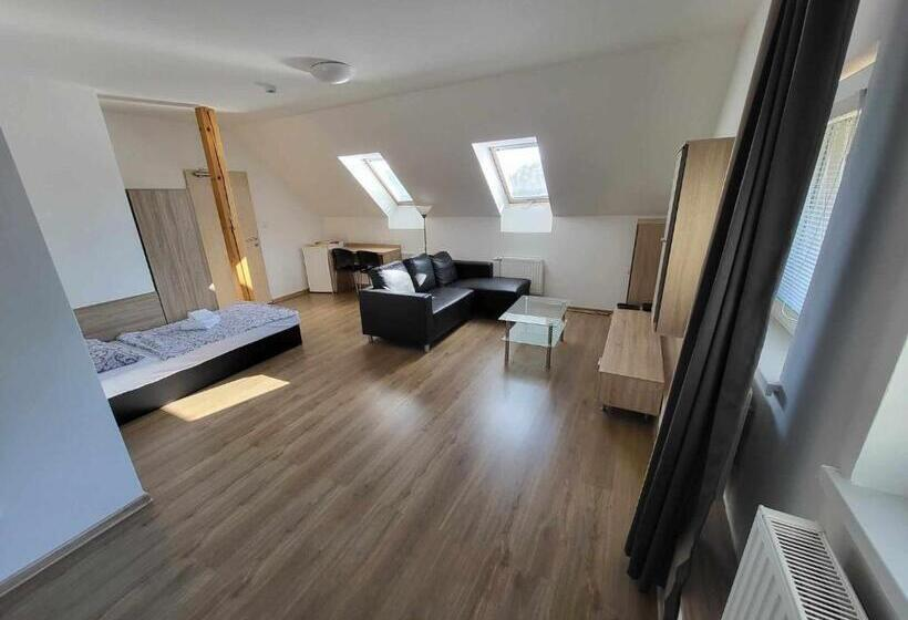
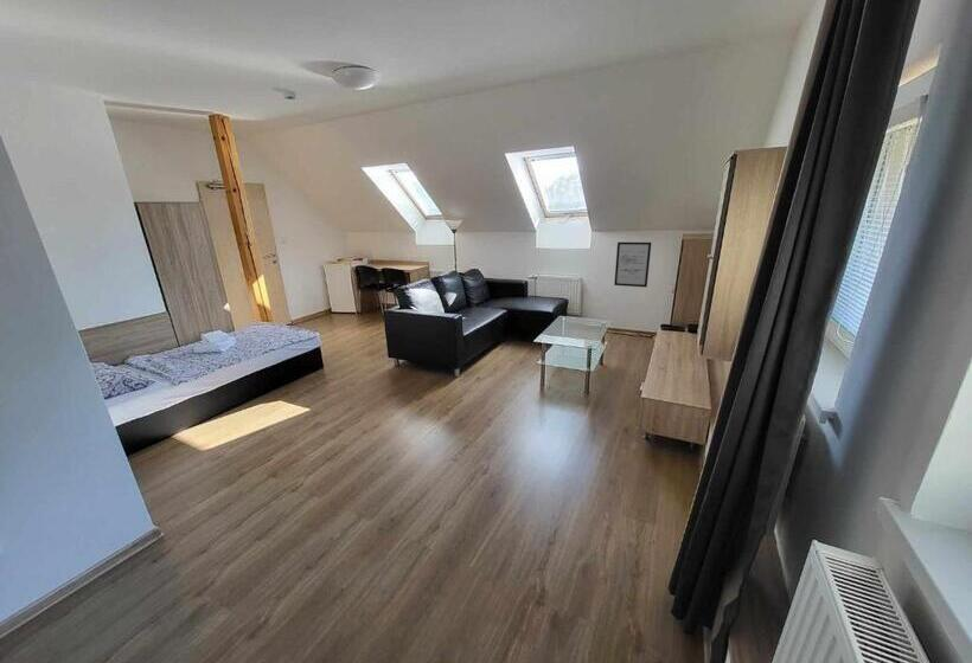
+ wall art (632, 264)
